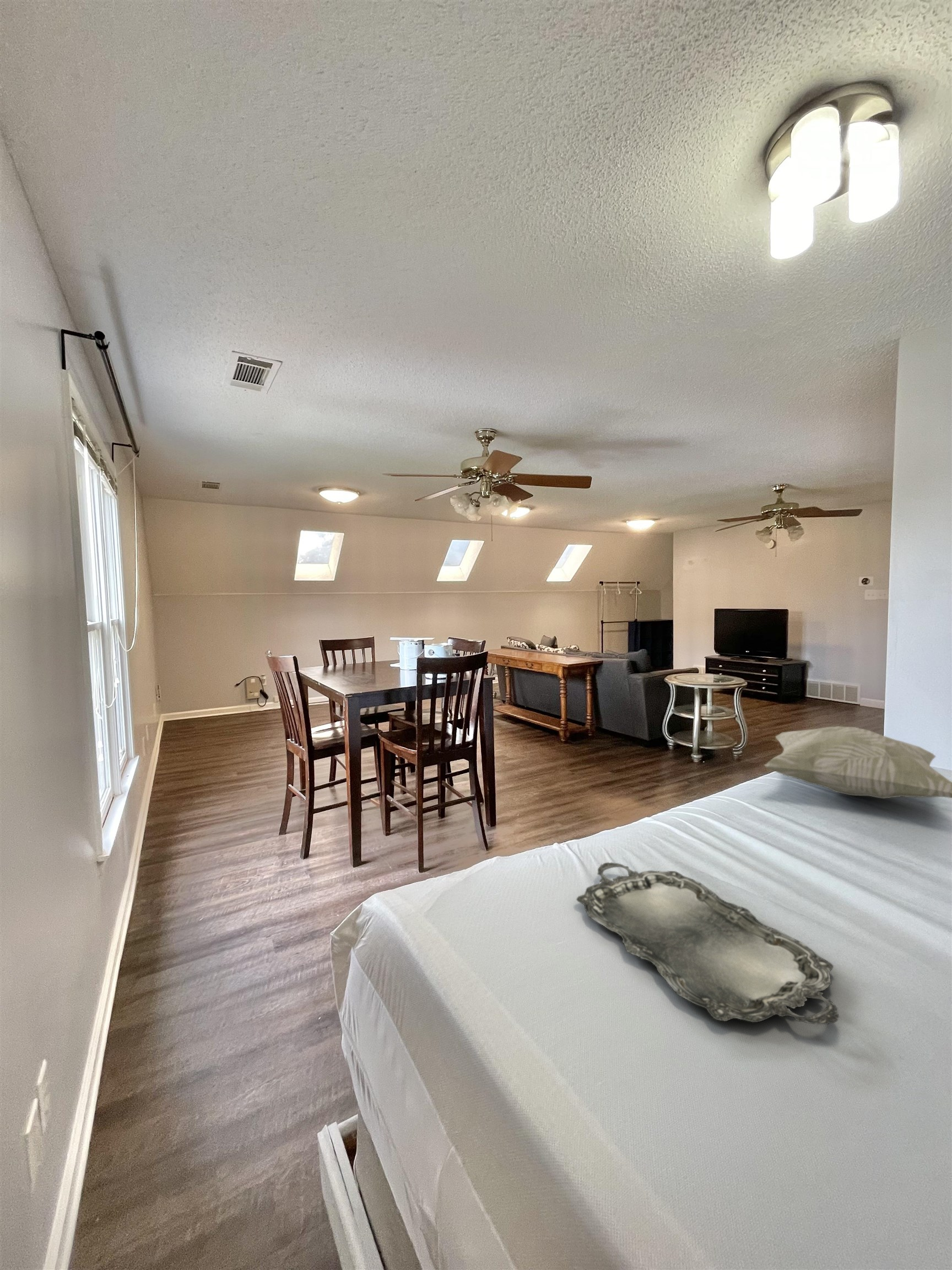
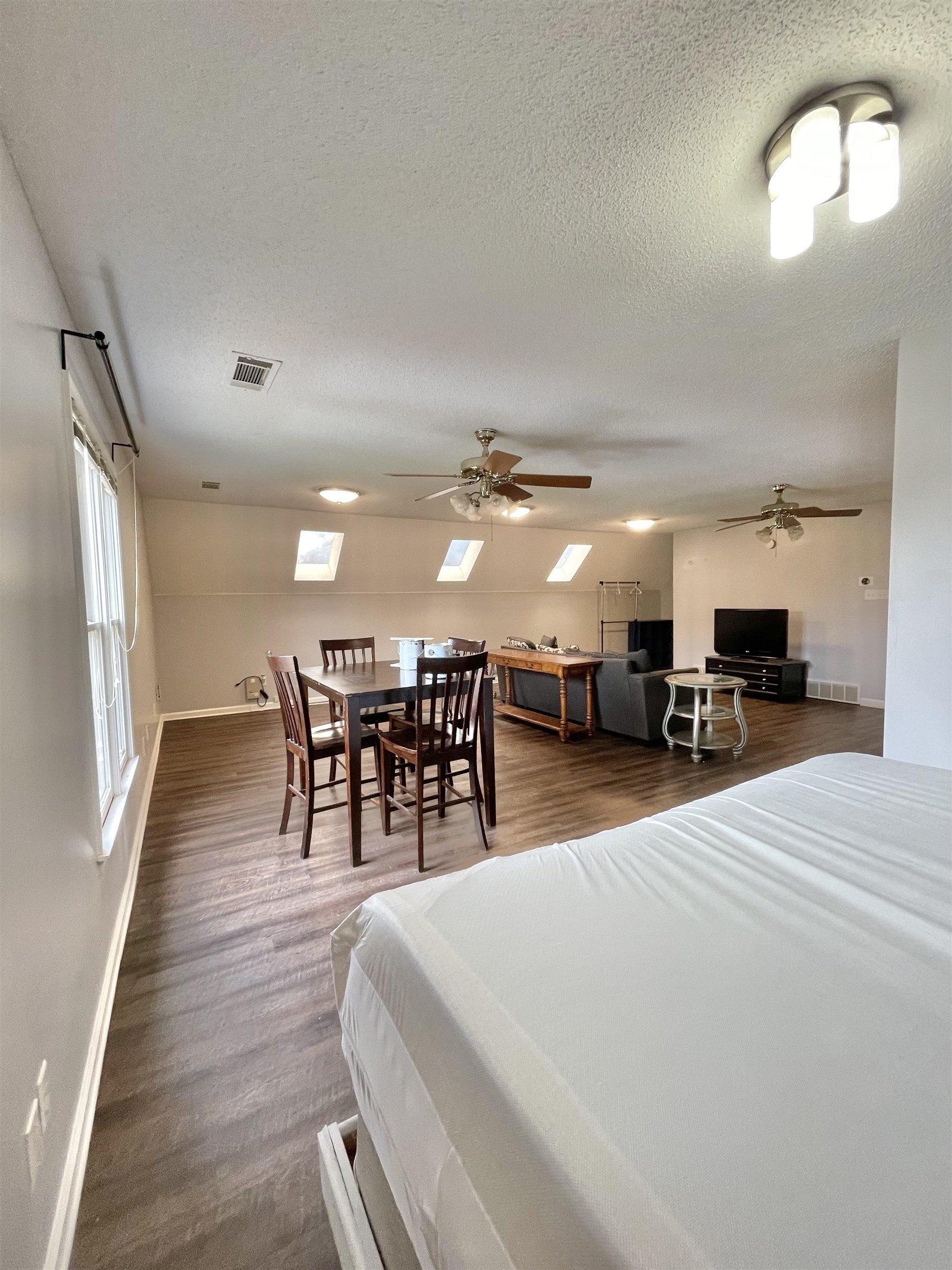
- serving tray (691, 929)
- decorative pillow (852, 760)
